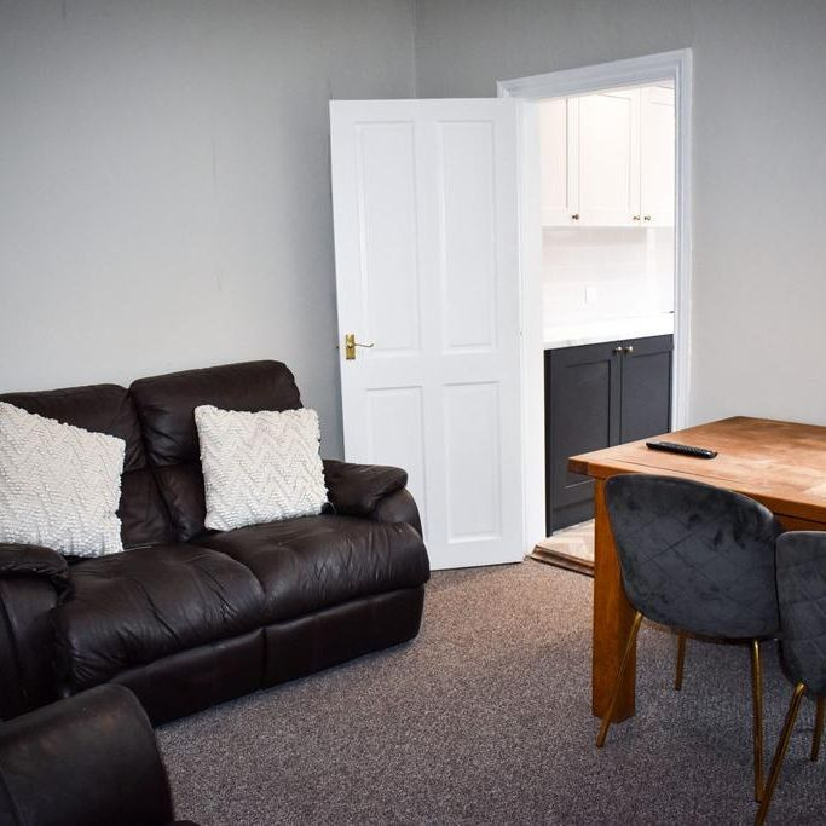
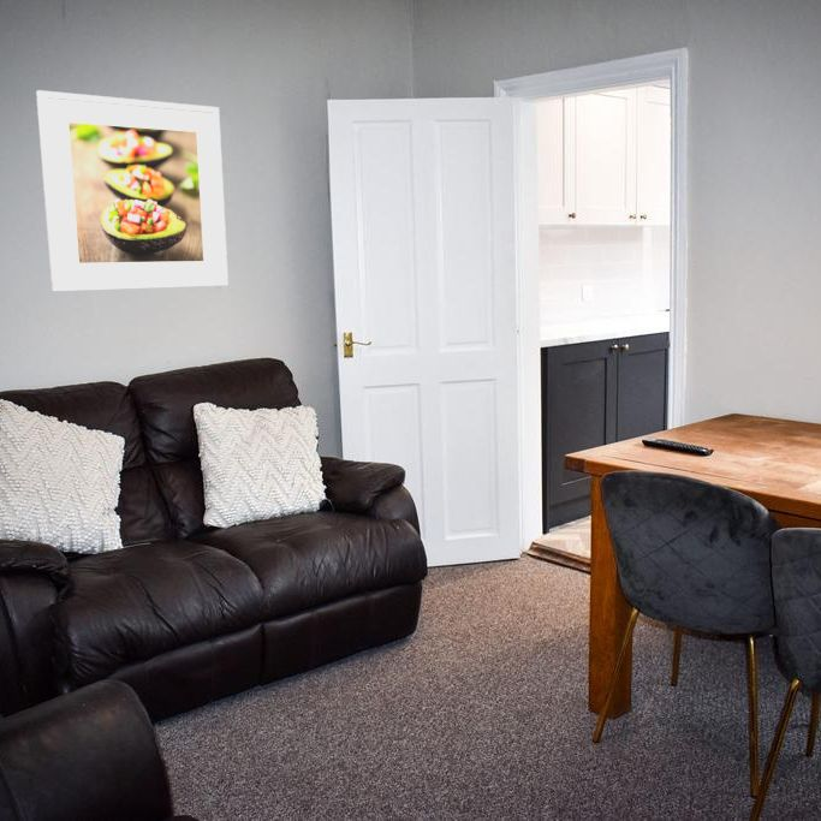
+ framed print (138, 195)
